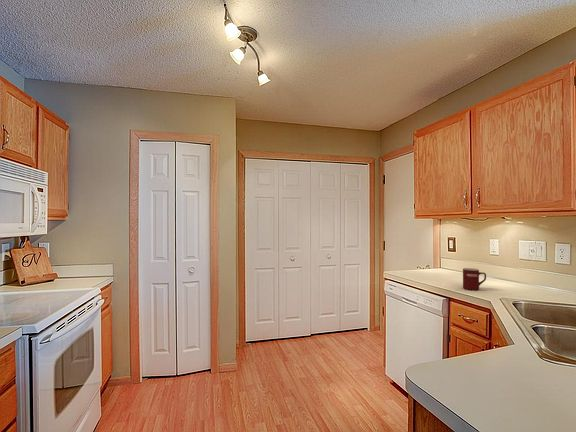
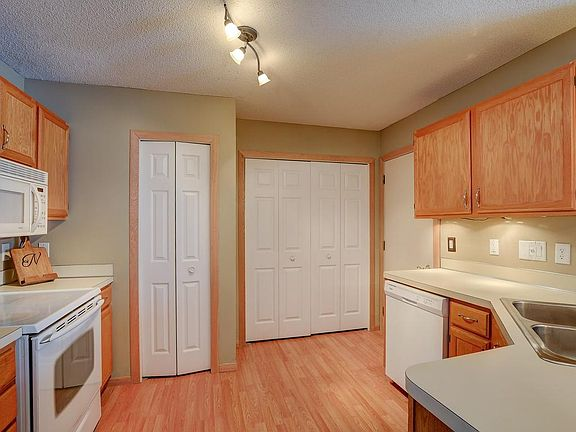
- mug (474, 279)
